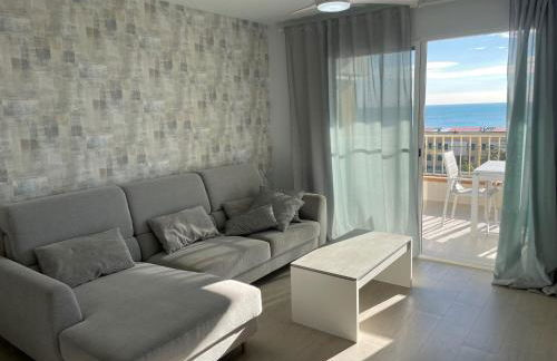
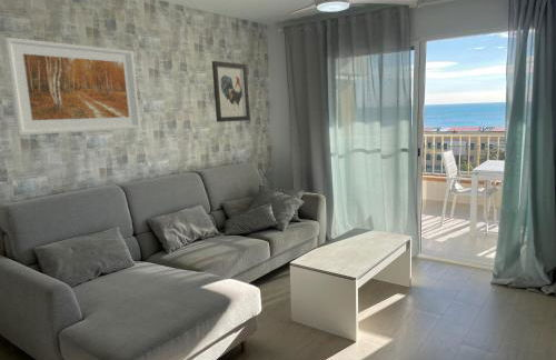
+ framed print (81, 88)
+ wall art (231, 92)
